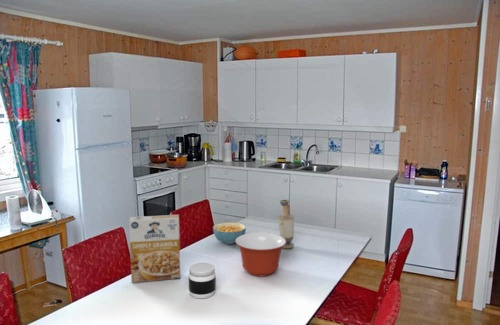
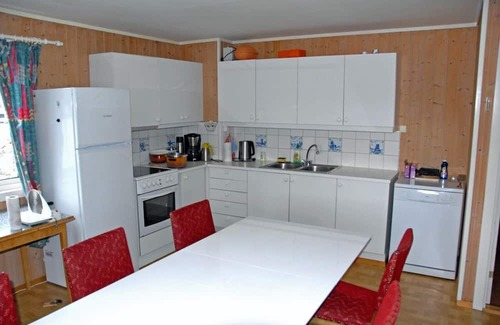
- cereal box (155, 248)
- cereal bowl (229, 235)
- vase (285, 224)
- mixing bowl (260, 256)
- jar (202, 280)
